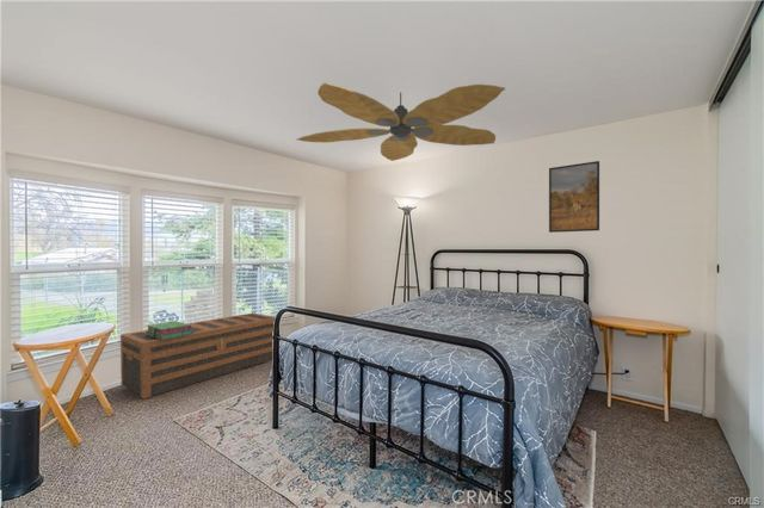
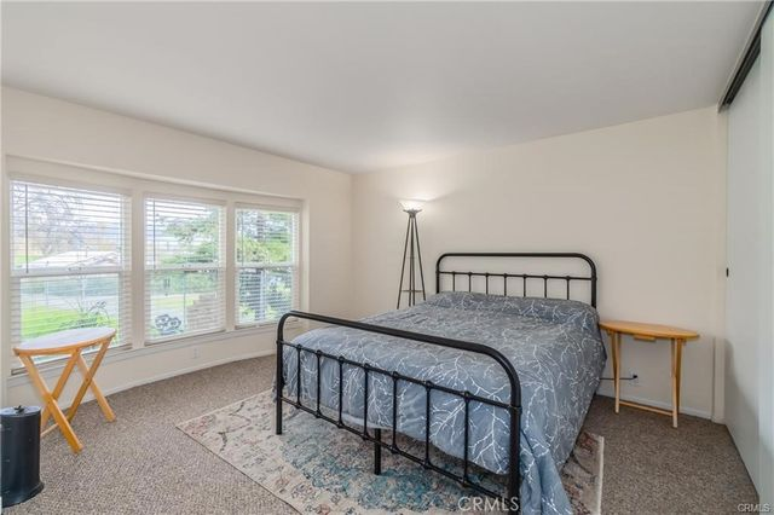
- storage bench (208, 347)
- ceiling fan (396, 117)
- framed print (573, 198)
- stack of books (168, 329)
